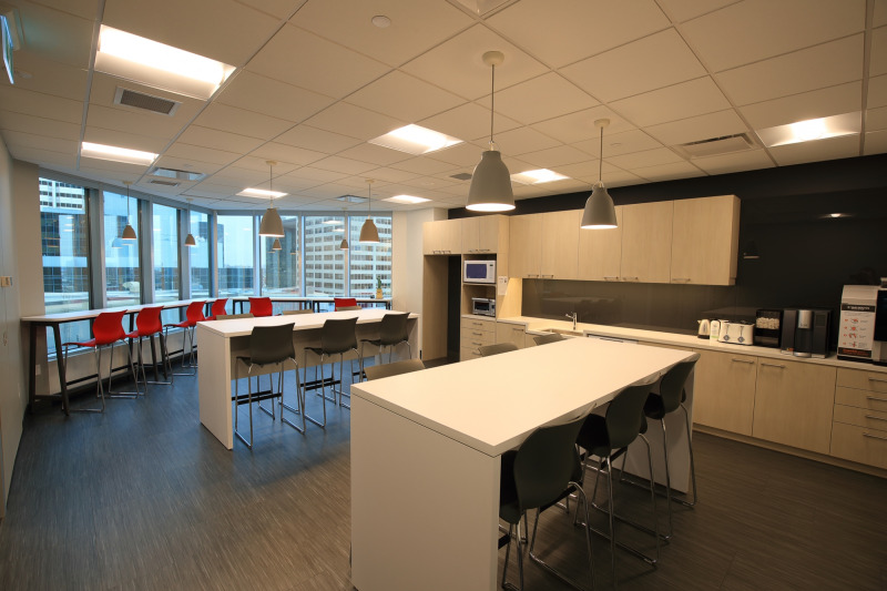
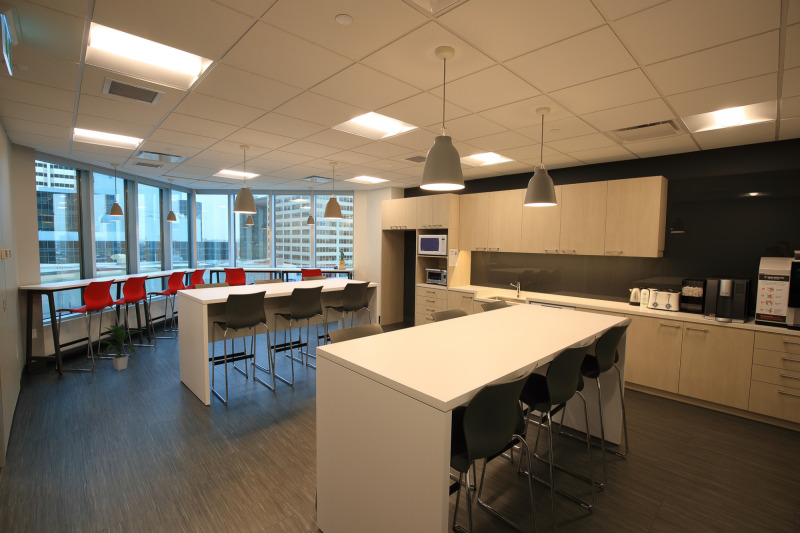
+ indoor plant (117, 345)
